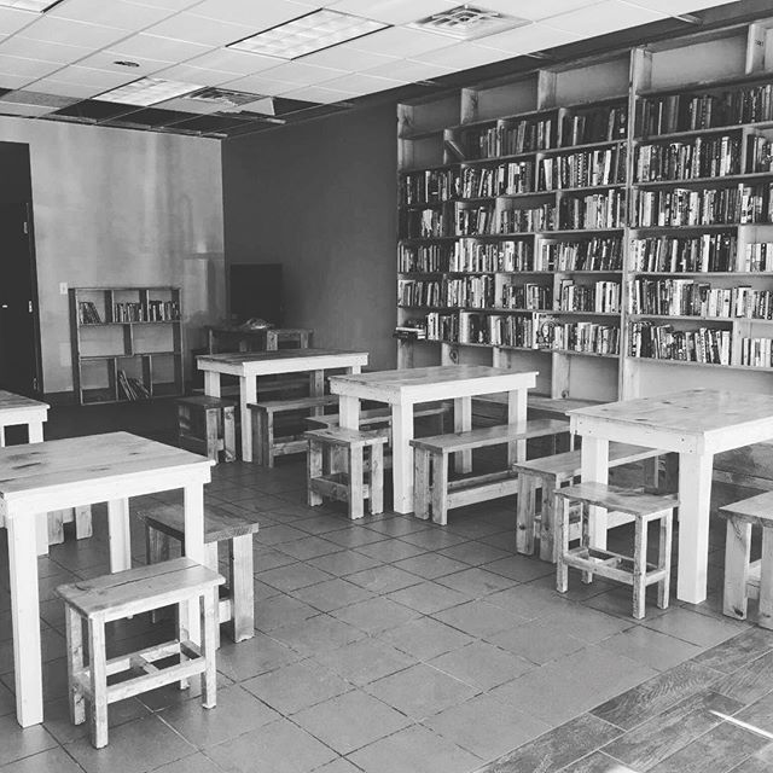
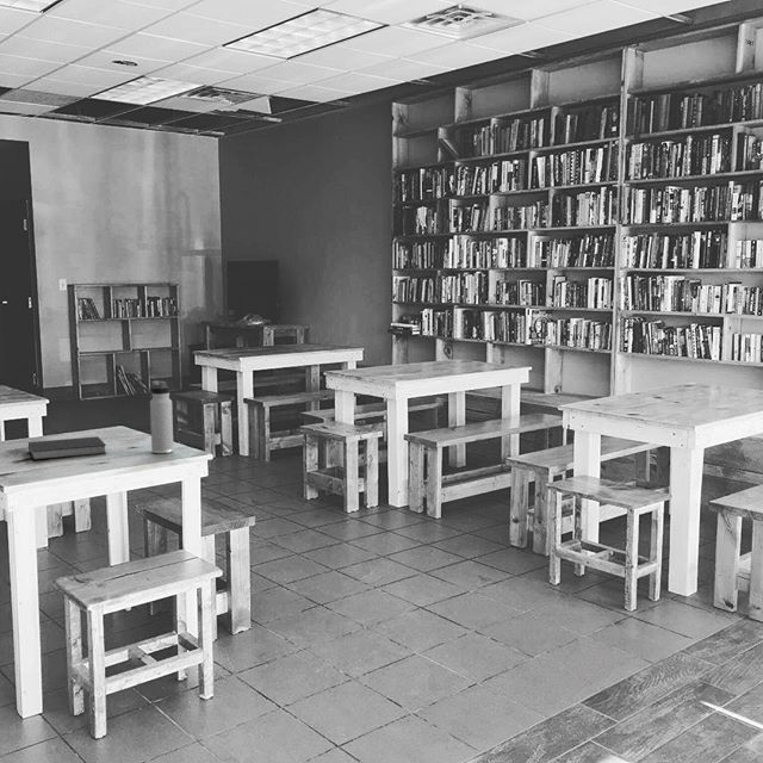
+ notebook (67, 447)
+ thermos bottle (161, 416)
